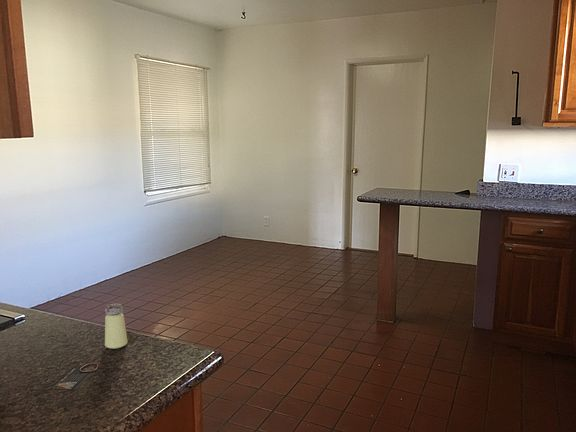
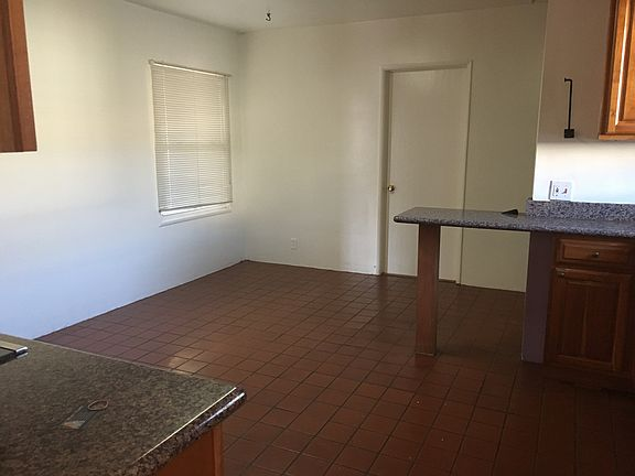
- saltshaker (115, 325)
